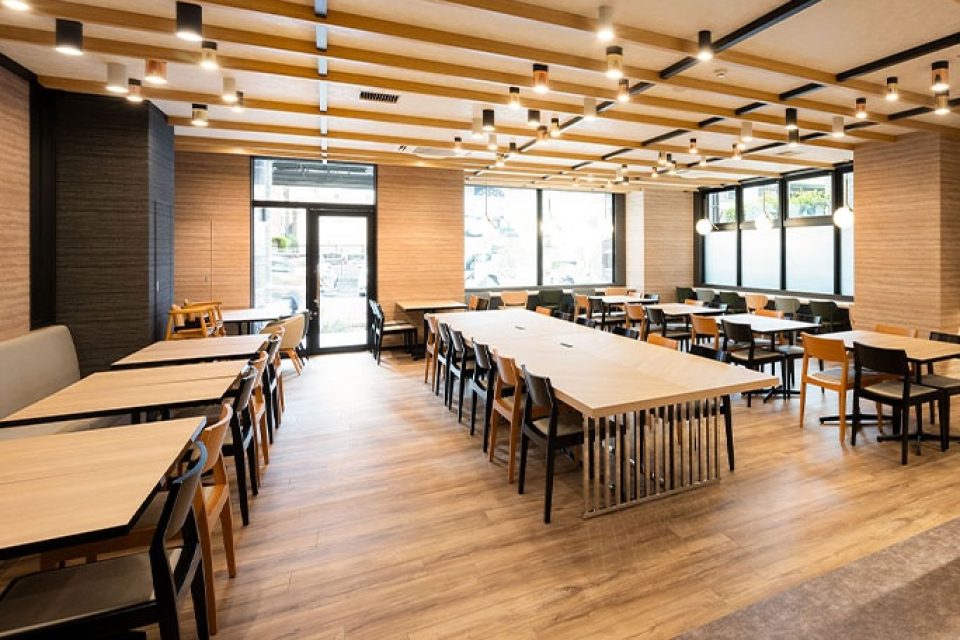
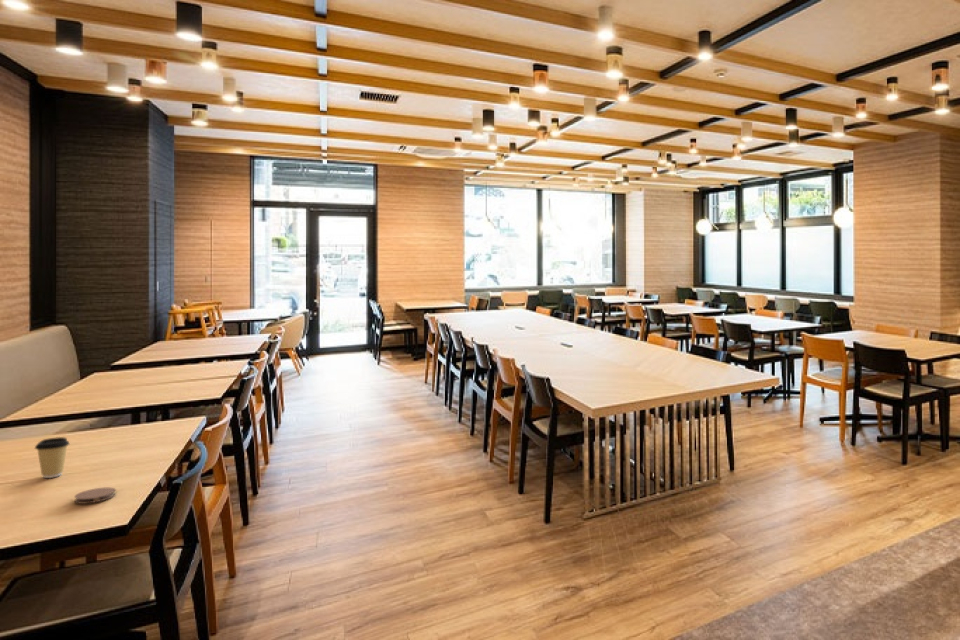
+ coffee cup (52, 457)
+ coaster (95, 495)
